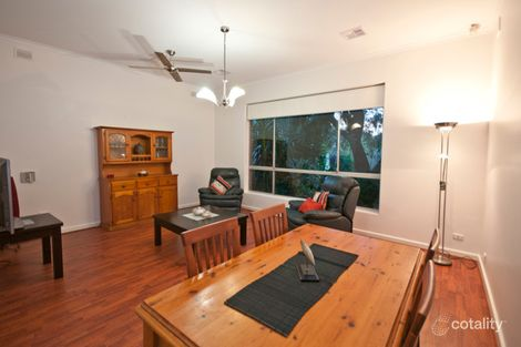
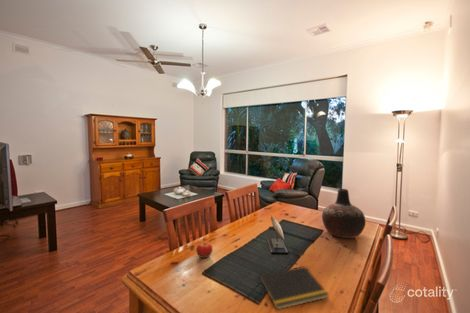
+ vase (343, 211)
+ notepad (292, 285)
+ fruit (204, 248)
